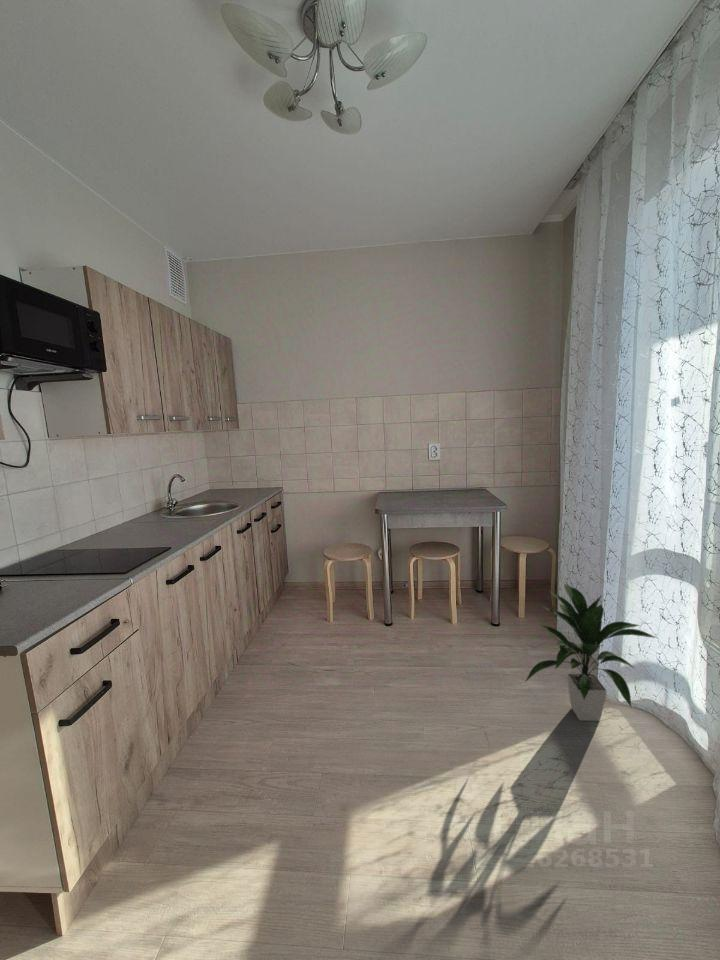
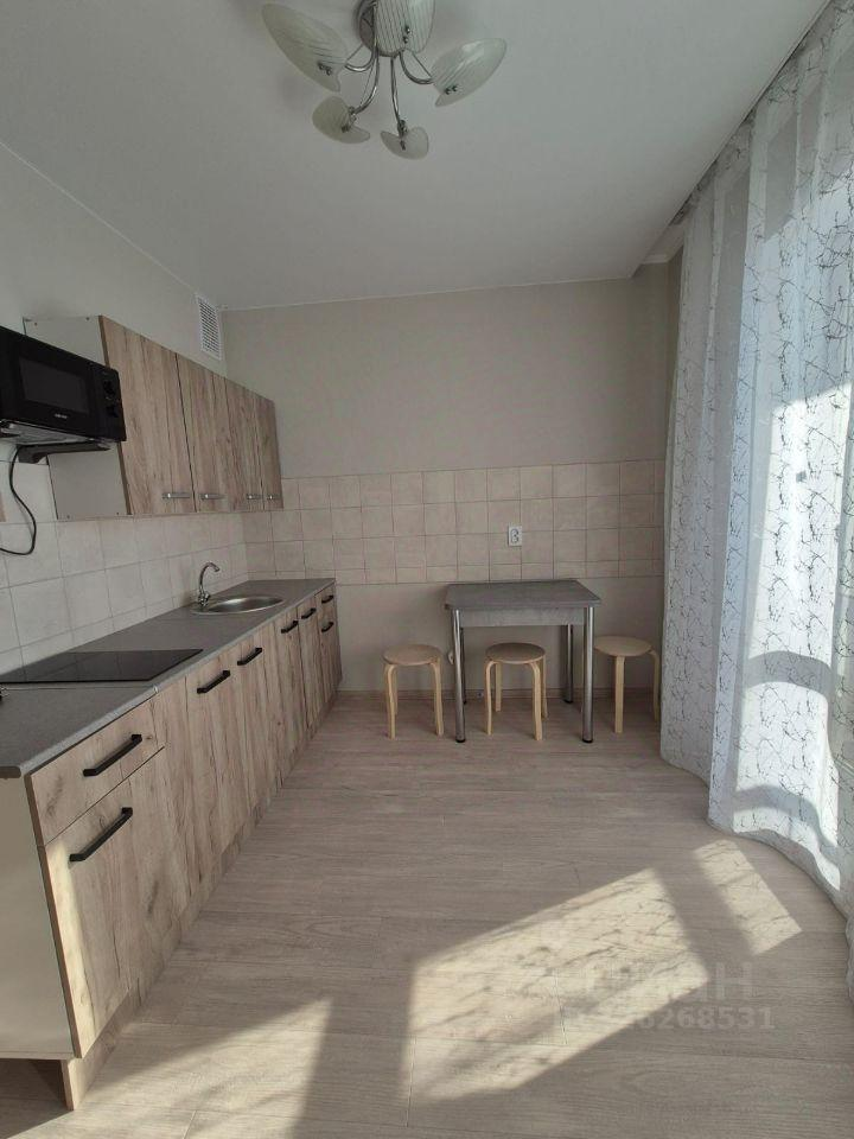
- indoor plant (581, 651)
